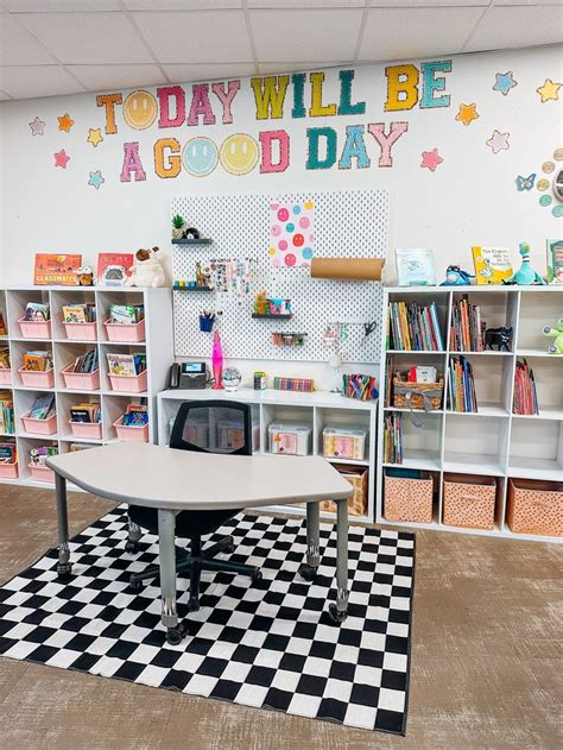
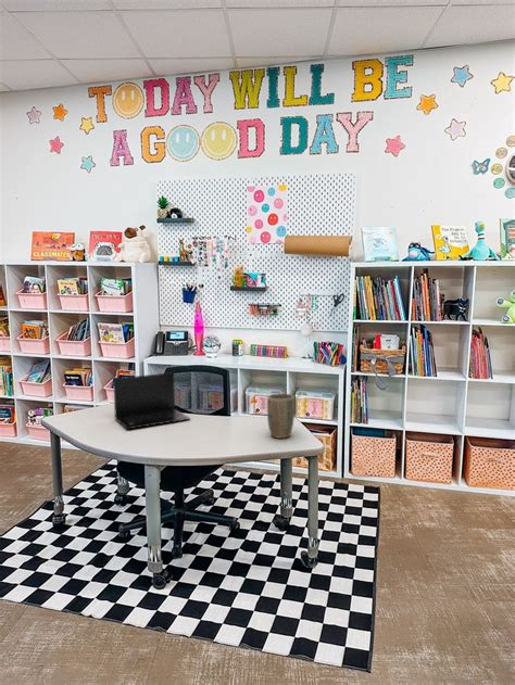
+ laptop (151, 398)
+ plant pot (280, 416)
